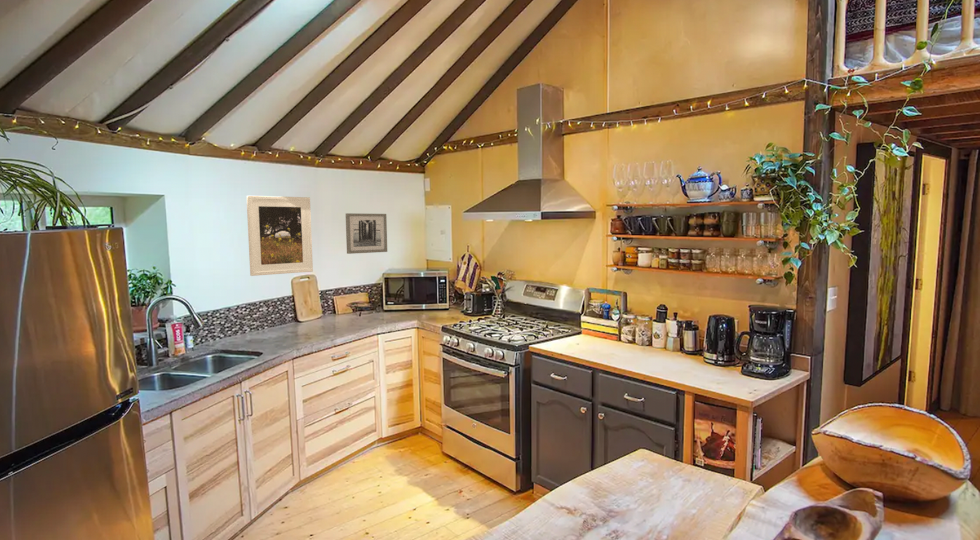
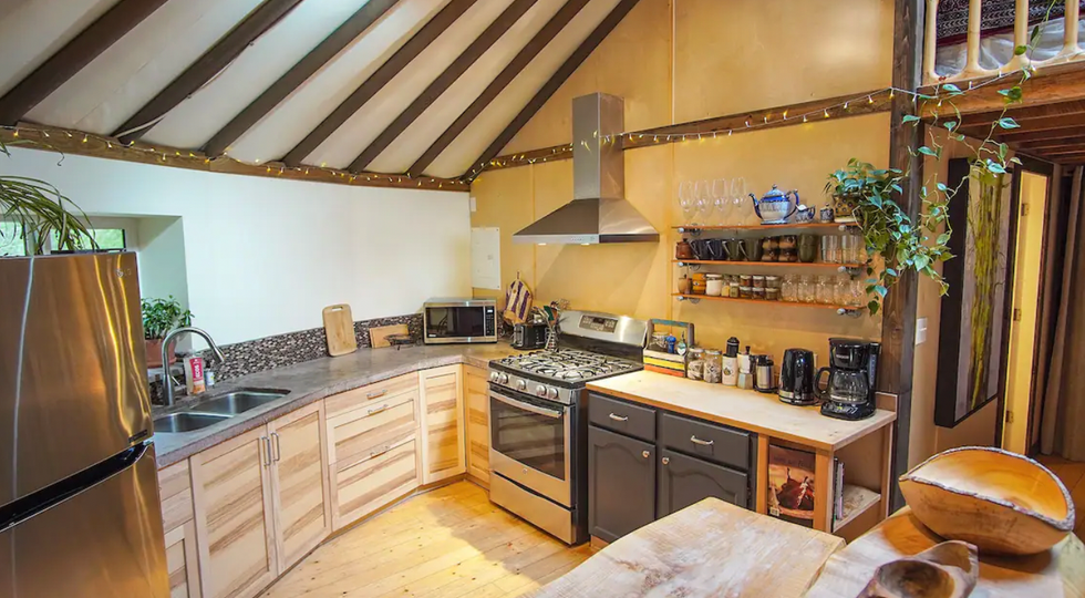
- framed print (281, 235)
- wall art (367, 233)
